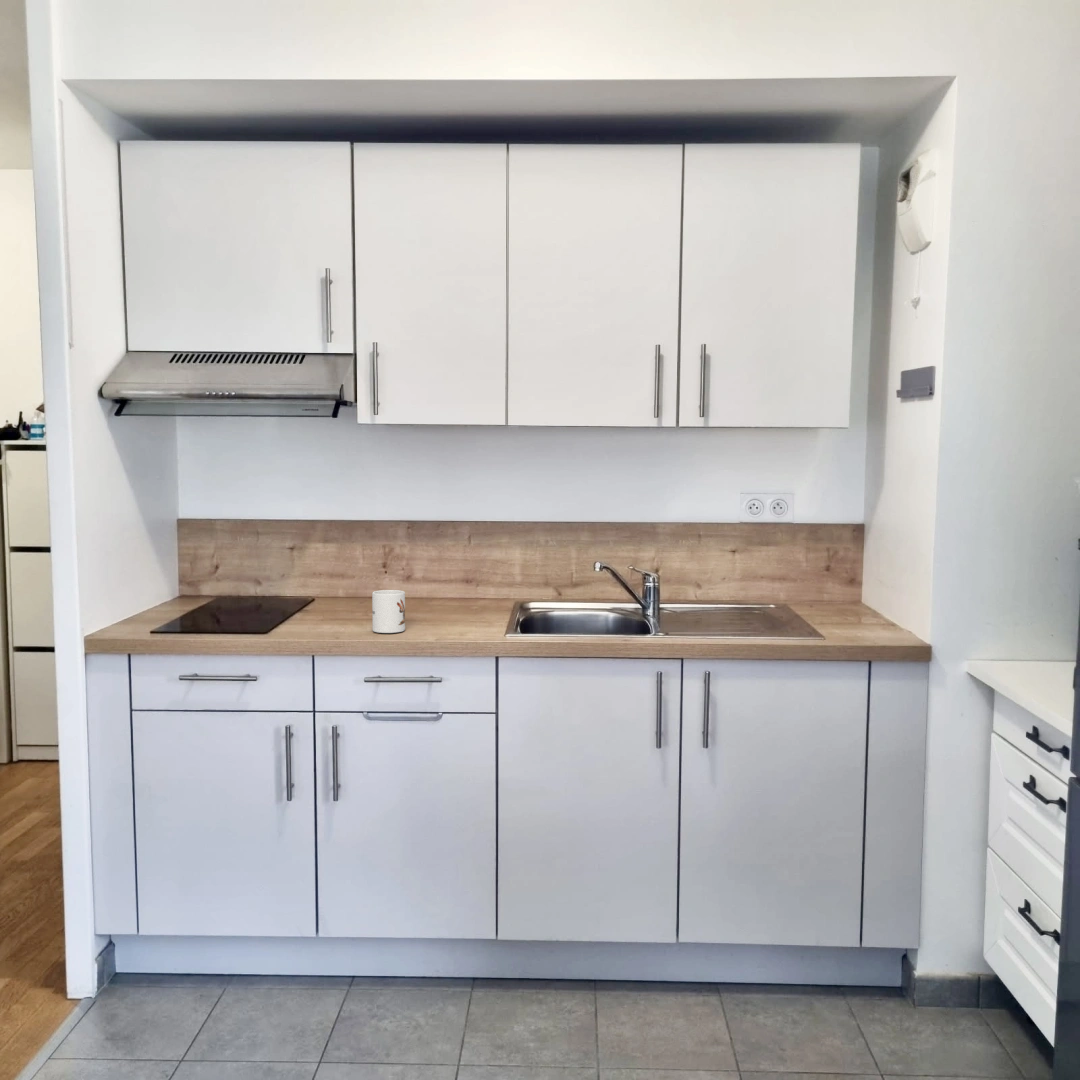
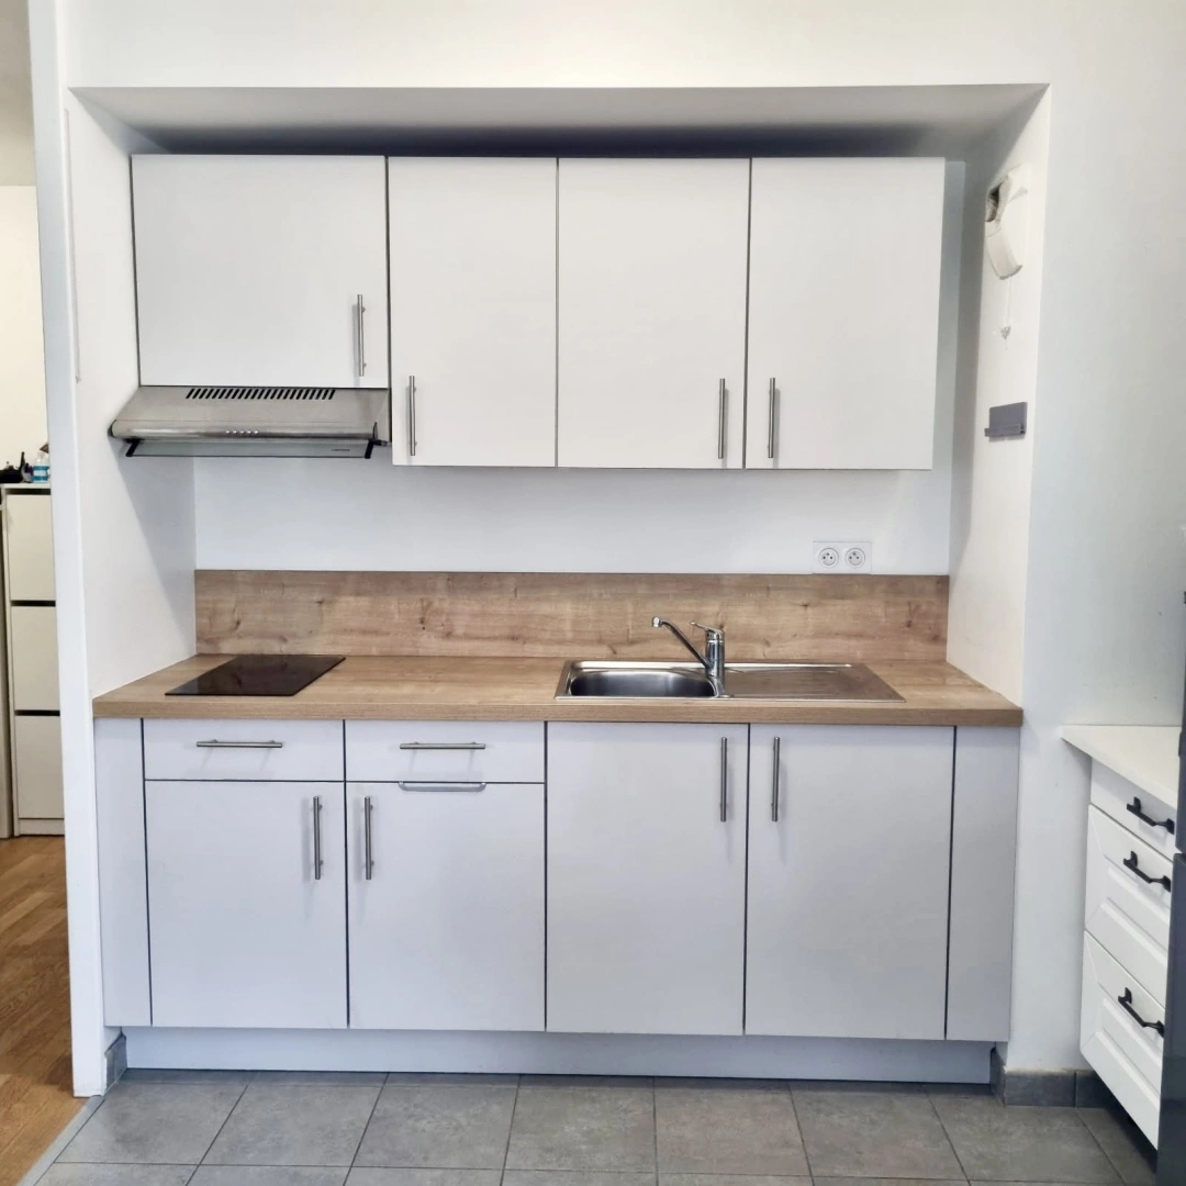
- mug (390, 609)
